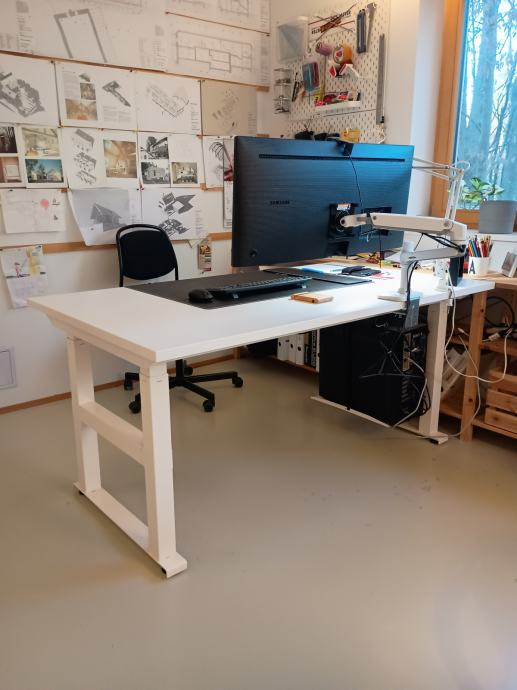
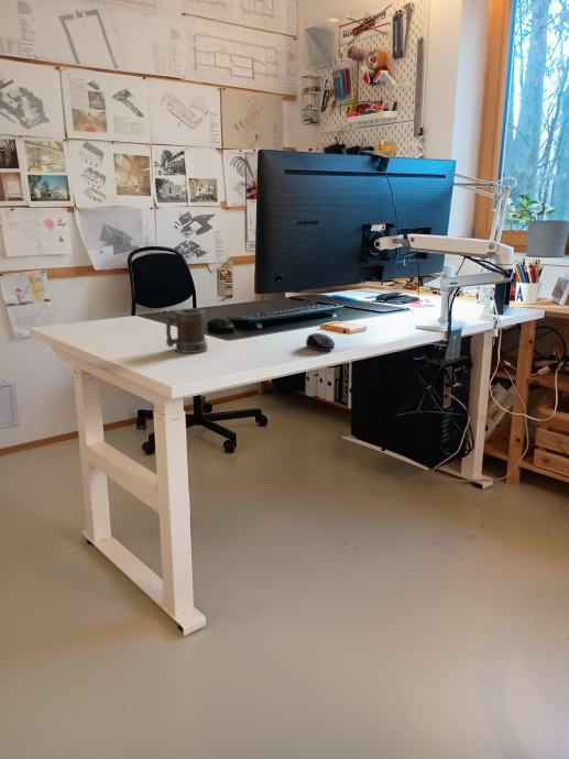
+ mug (186, 330)
+ computer mouse (319, 341)
